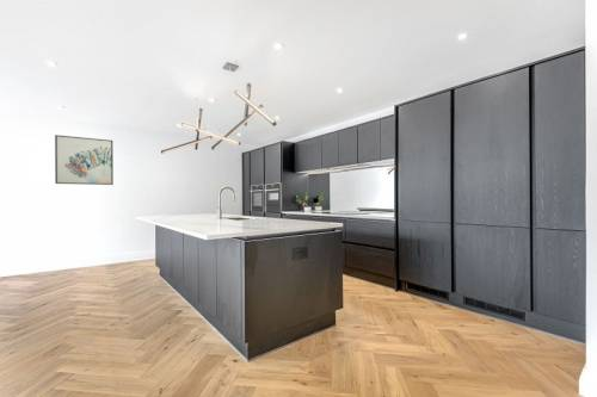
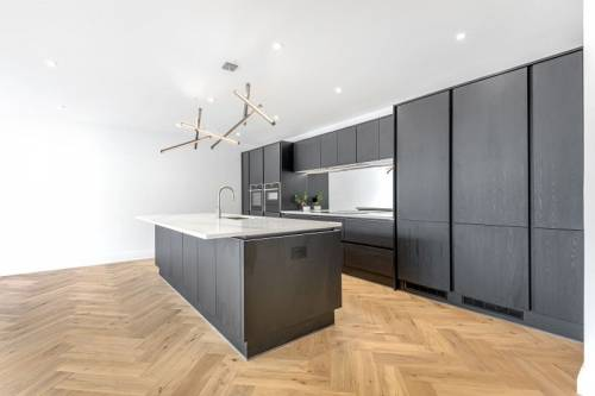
- wall art (85, 161)
